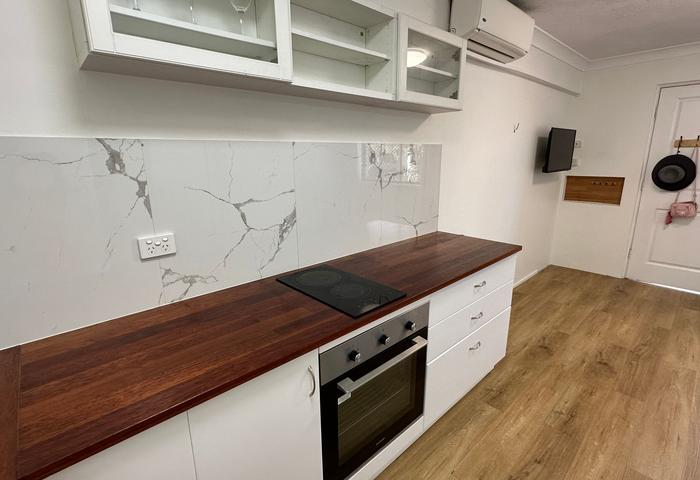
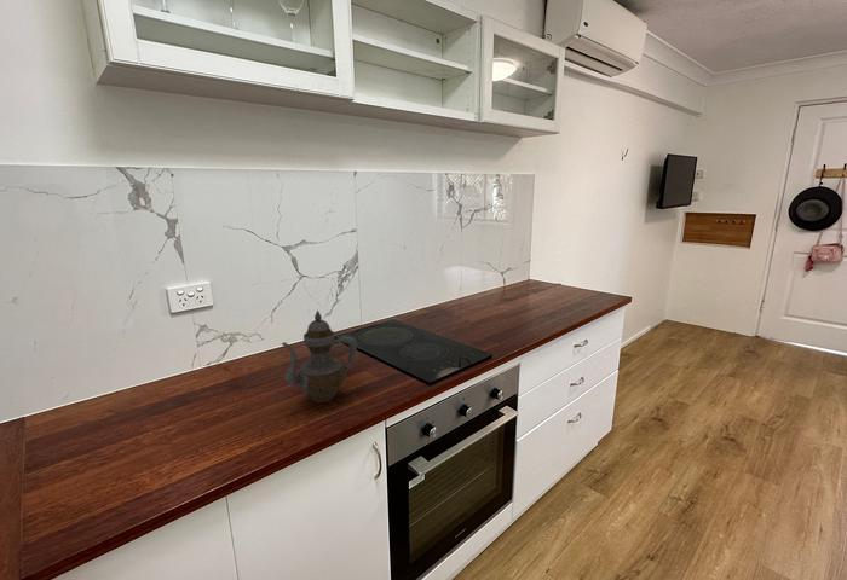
+ teapot (322, 354)
